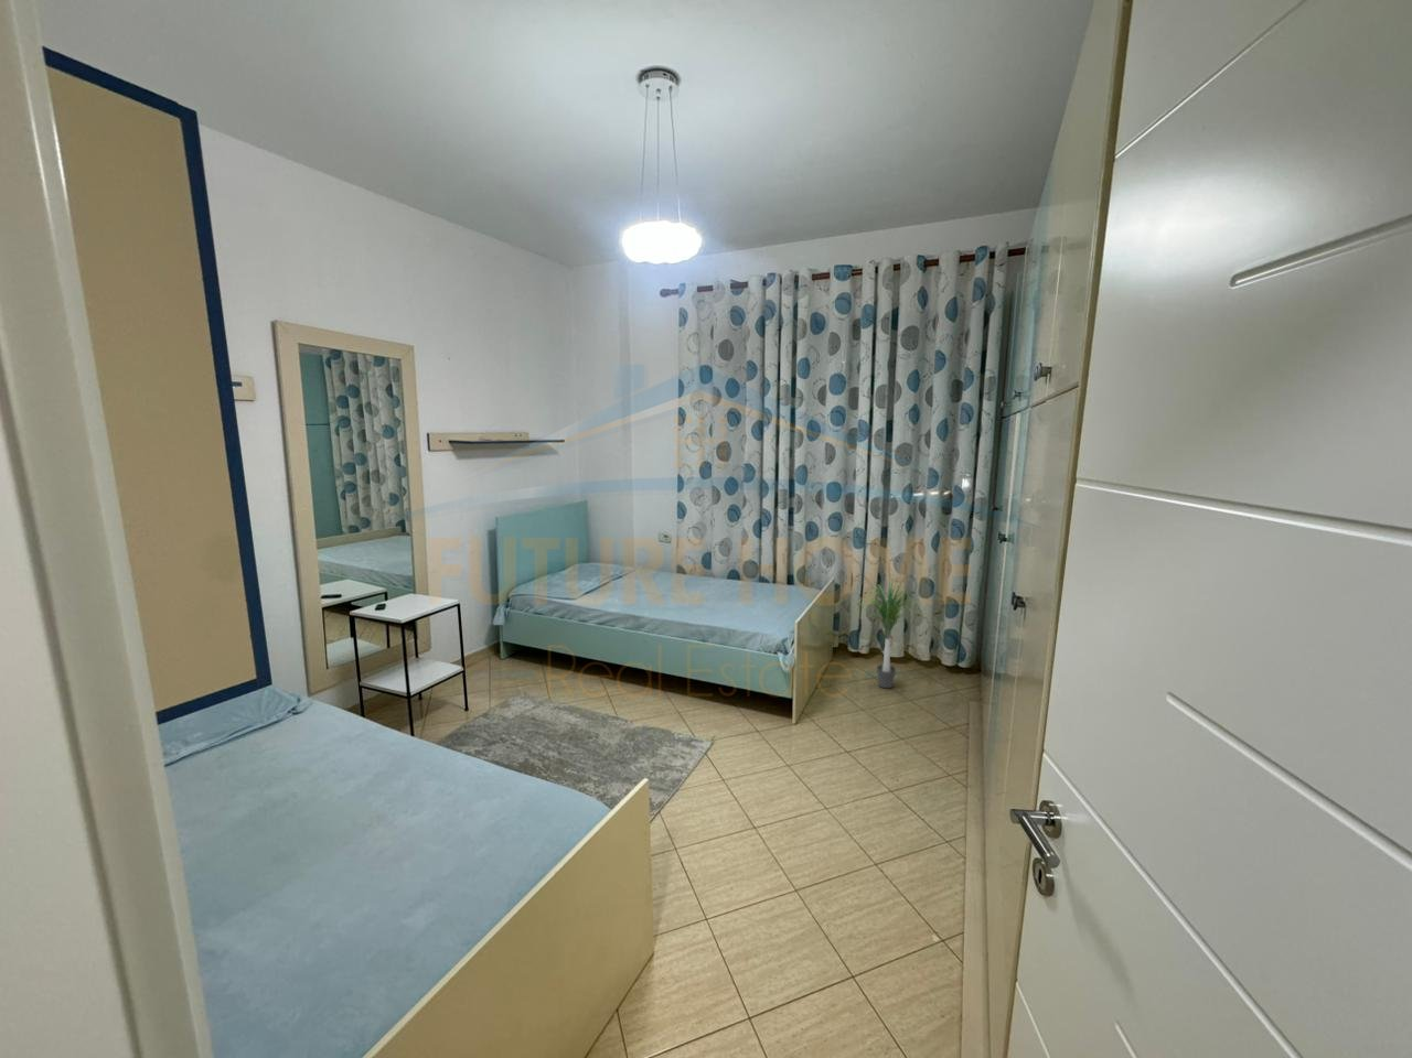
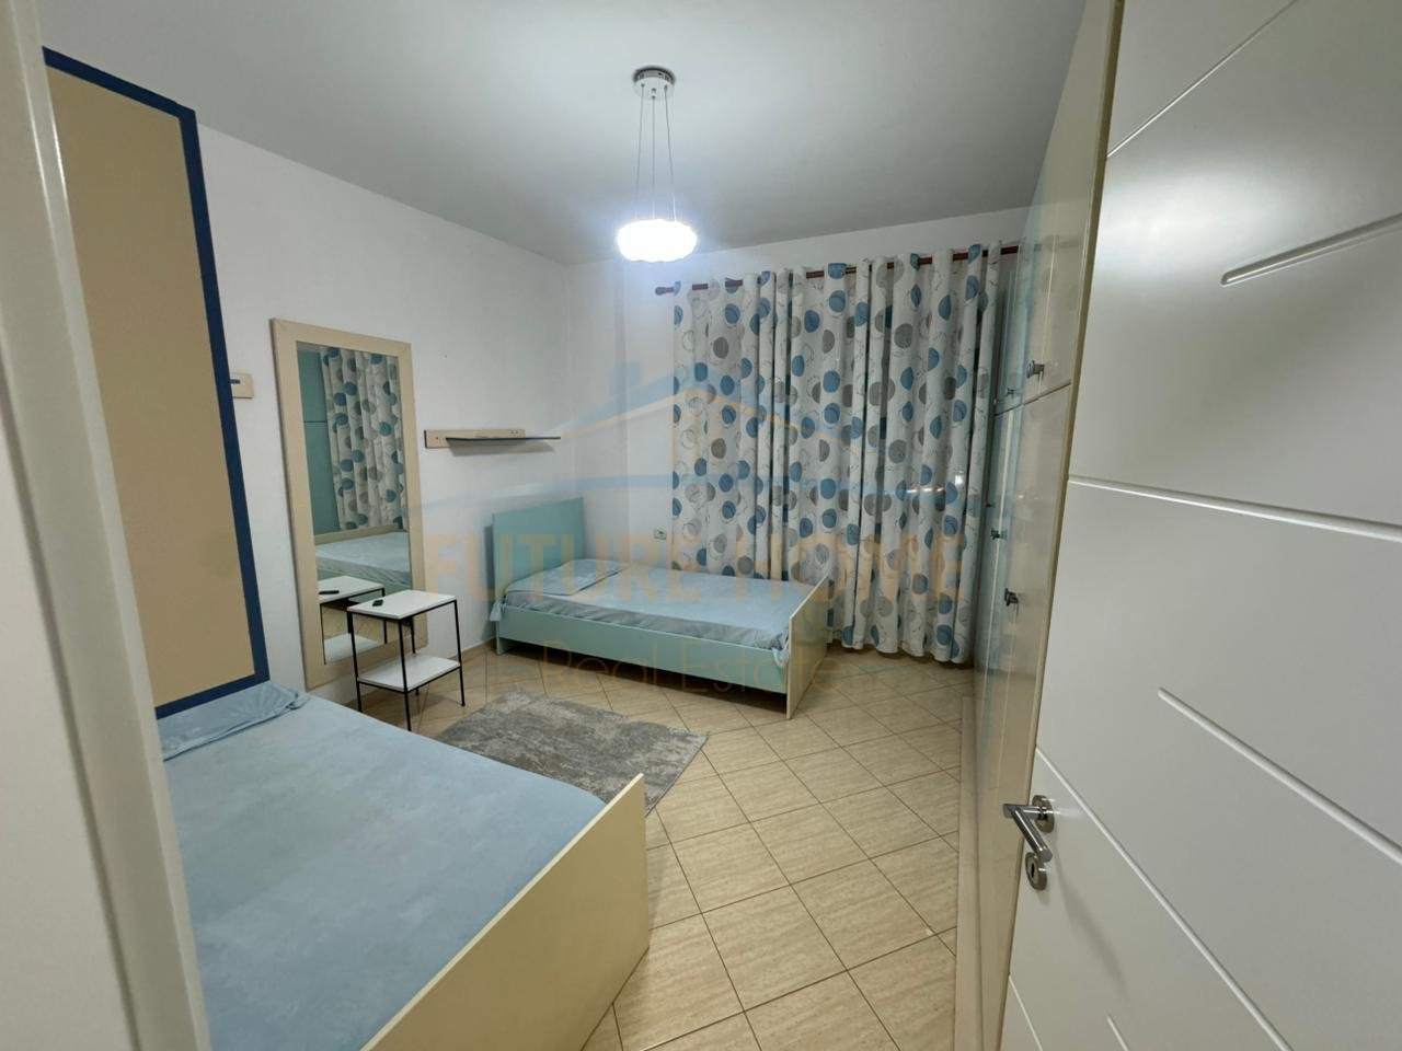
- potted plant (887, 627)
